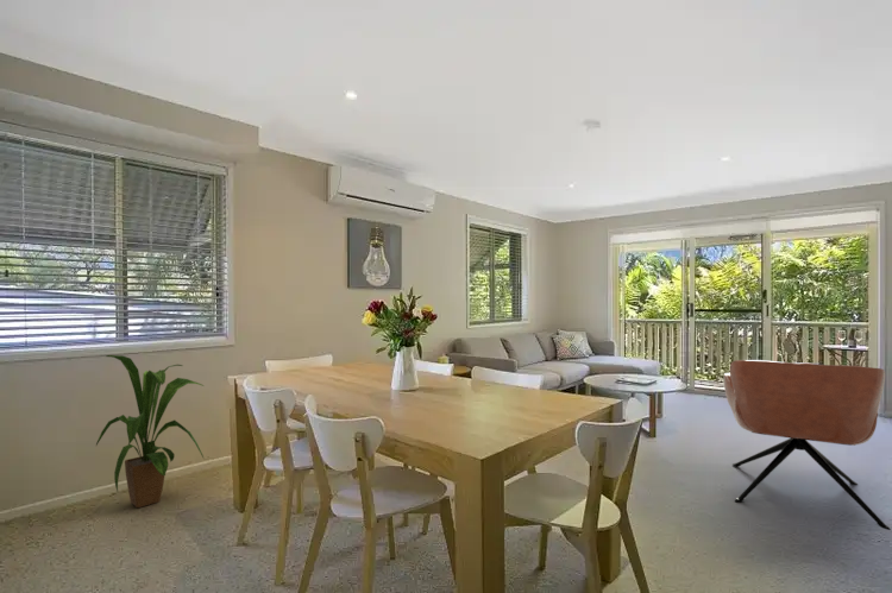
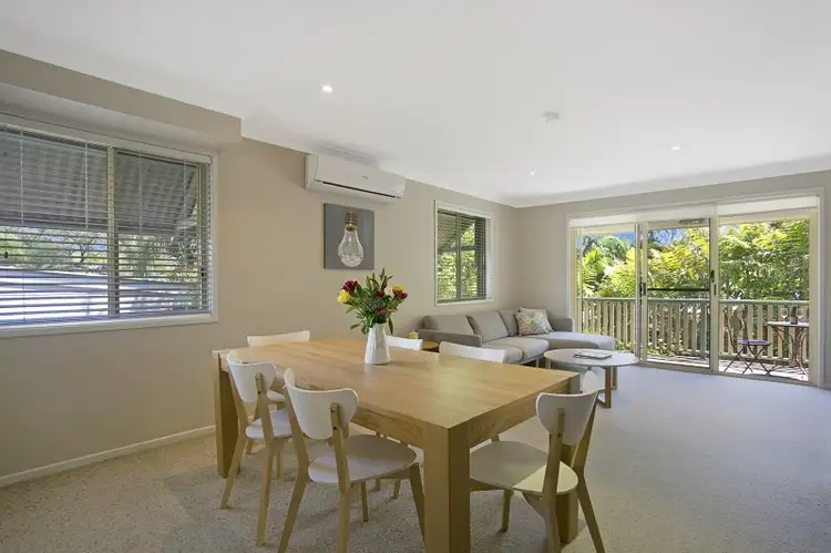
- house plant (158, 422)
- armchair (798, 423)
